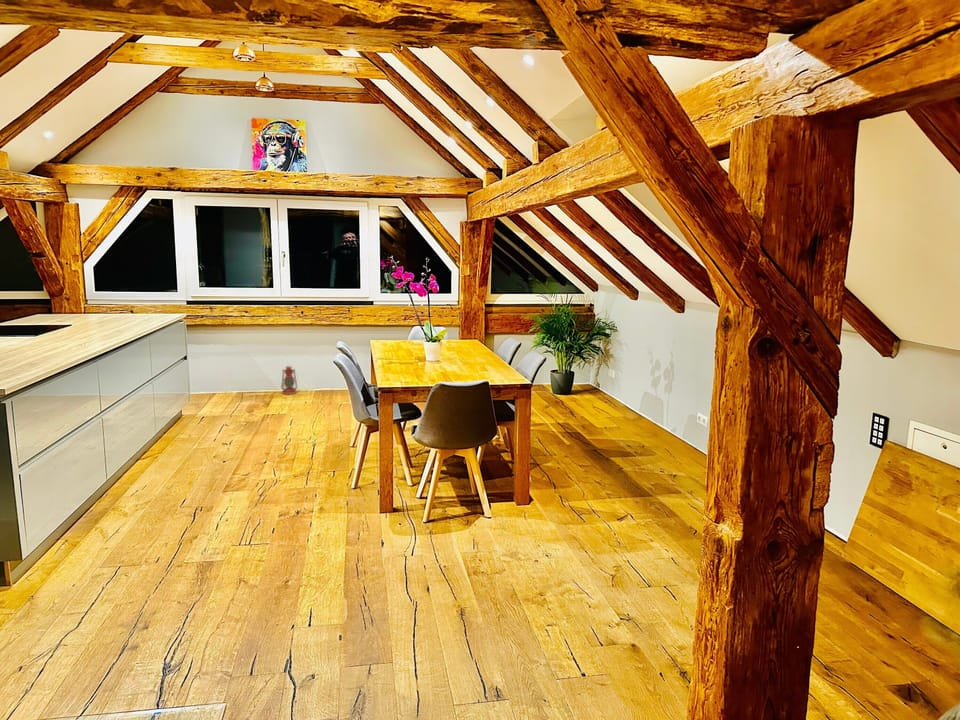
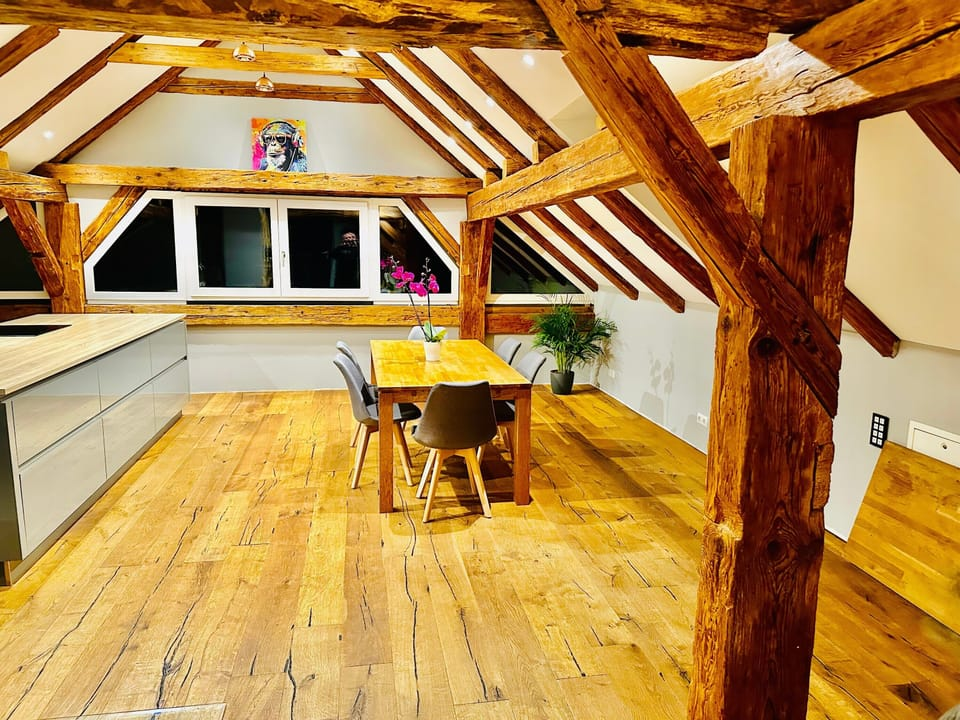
- lantern (288, 379)
